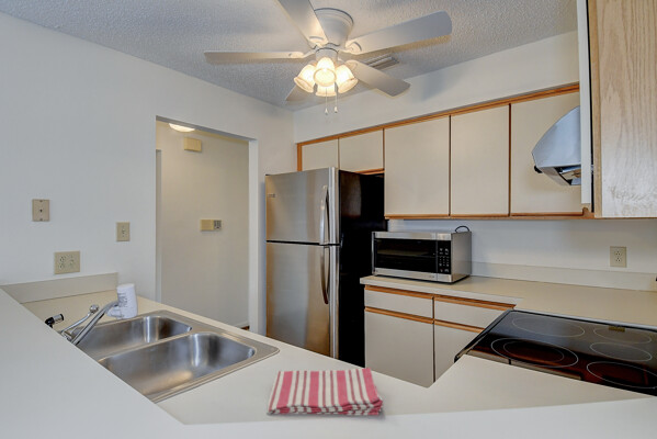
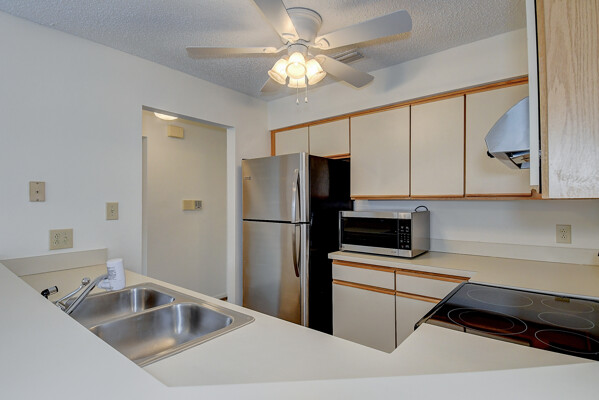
- dish towel (324, 387)
